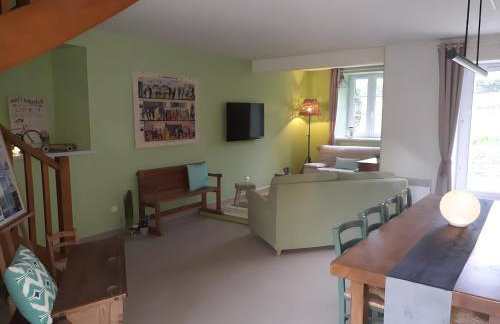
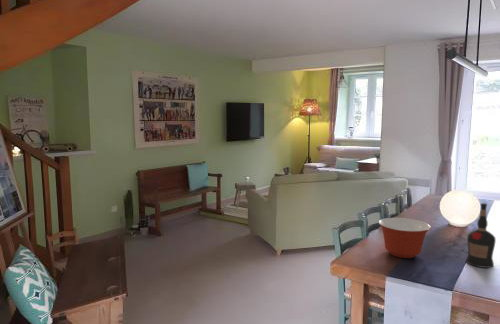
+ mixing bowl (403, 238)
+ liquor bottle (481, 233)
